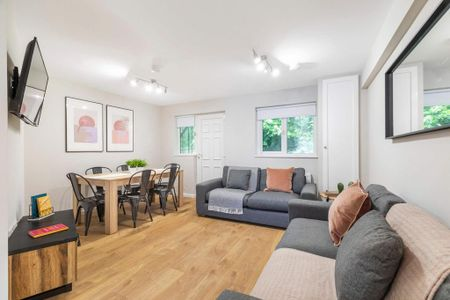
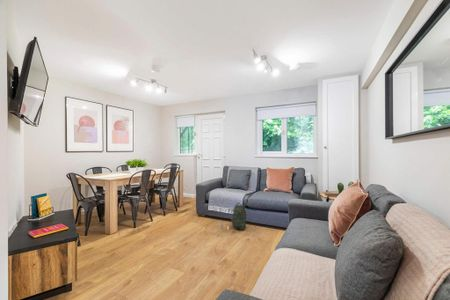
+ backpack (236, 215)
